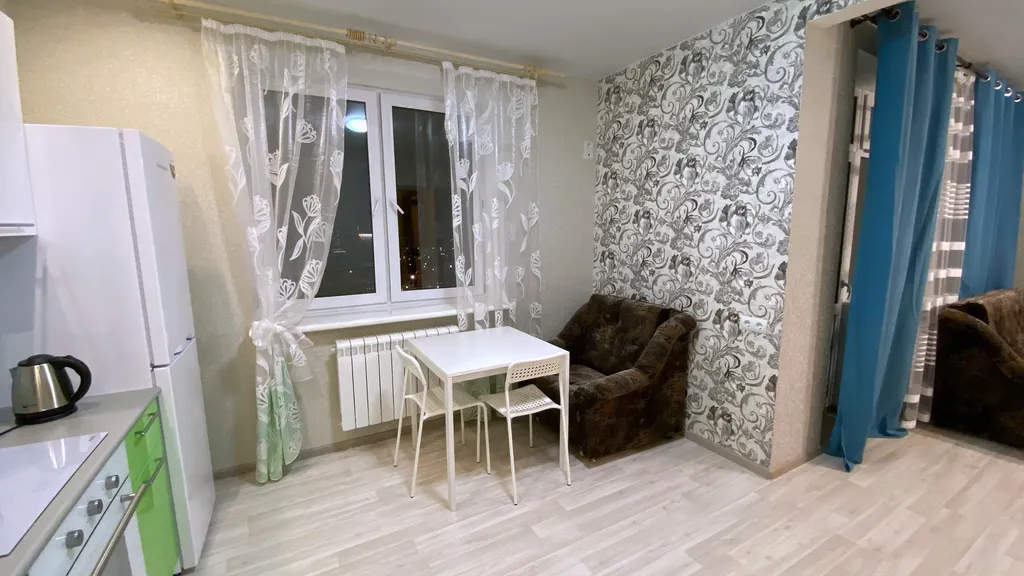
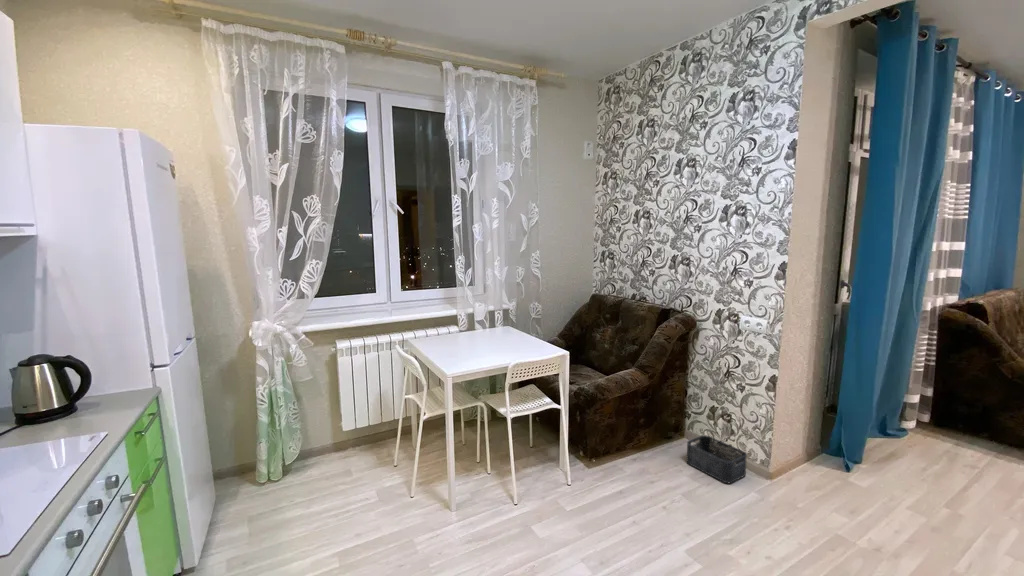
+ storage bin (715, 458)
